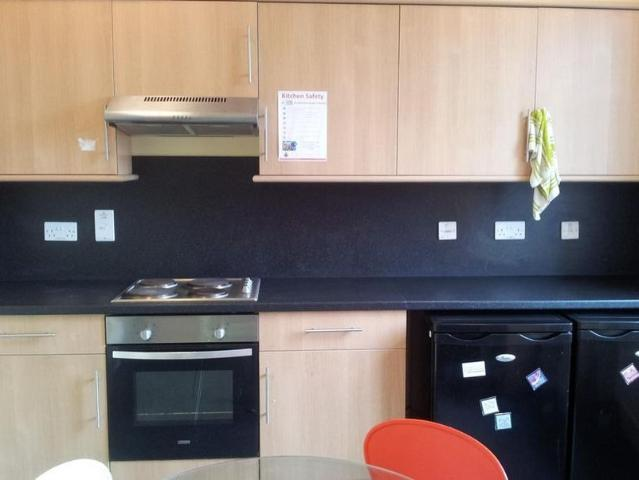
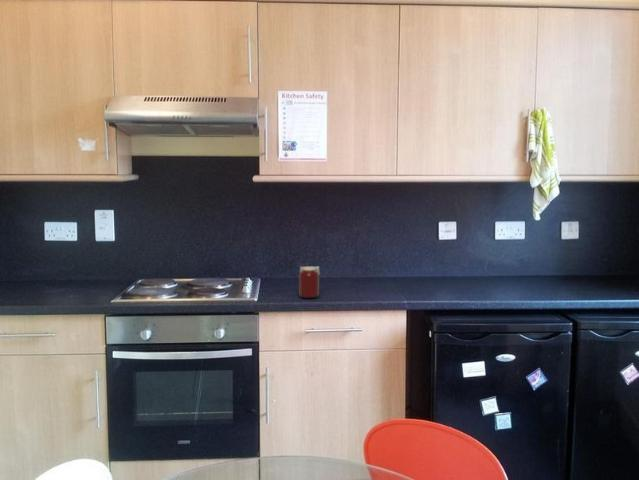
+ jar (309, 281)
